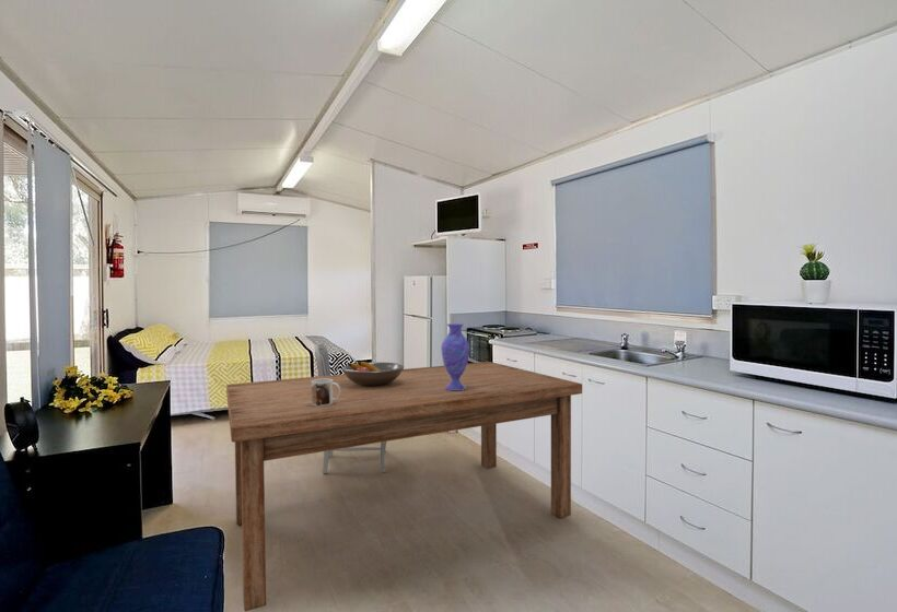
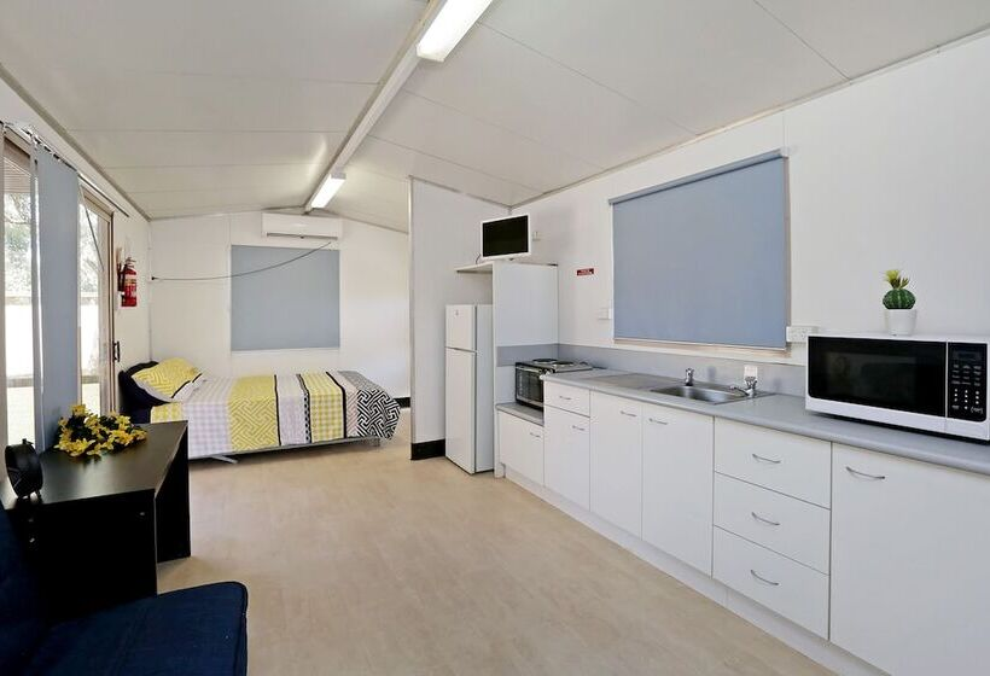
- fruit bowl (373, 373)
- vase (455, 356)
- dining table (401, 438)
- dining chair (330, 375)
- mug (324, 391)
